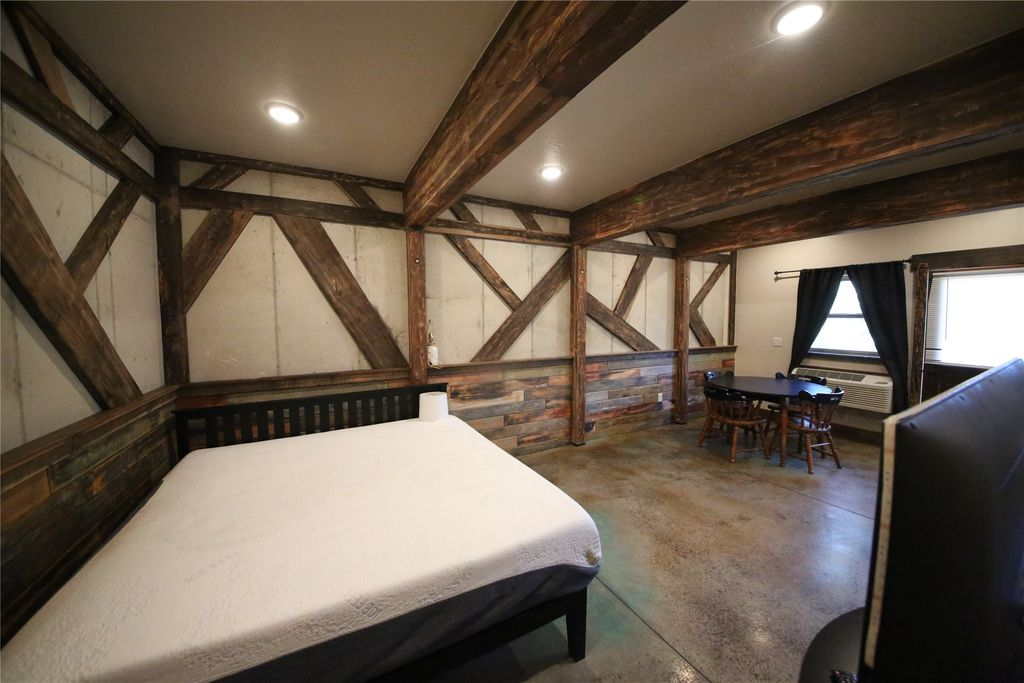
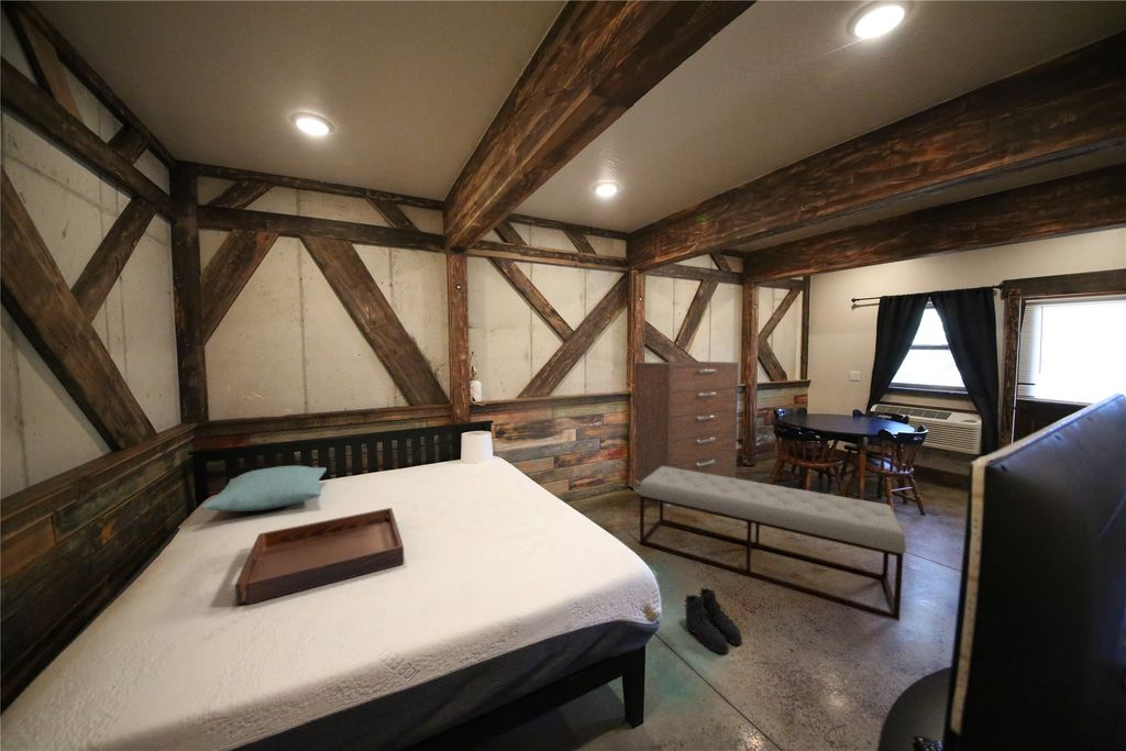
+ dresser (686, 427)
+ serving tray (329, 548)
+ pillow (273, 486)
+ boots (711, 616)
+ bench (751, 524)
